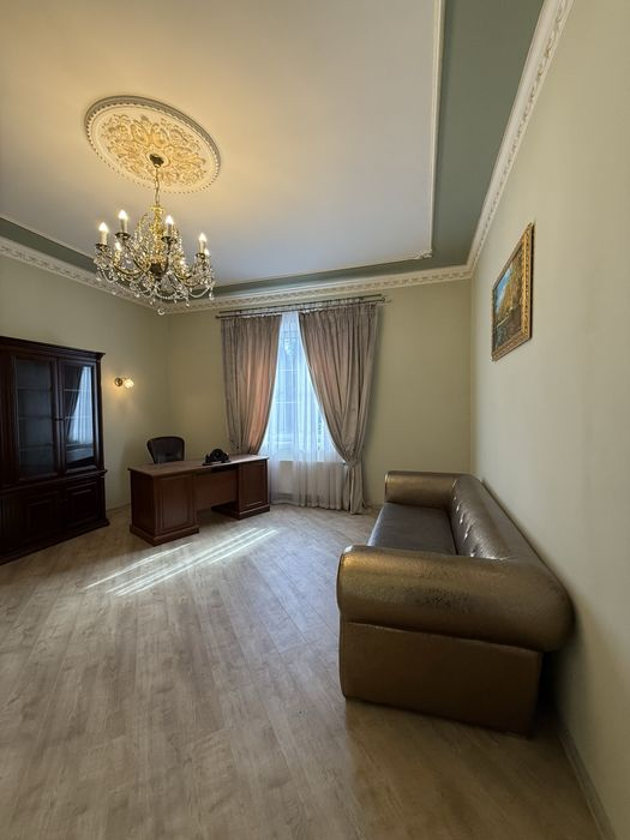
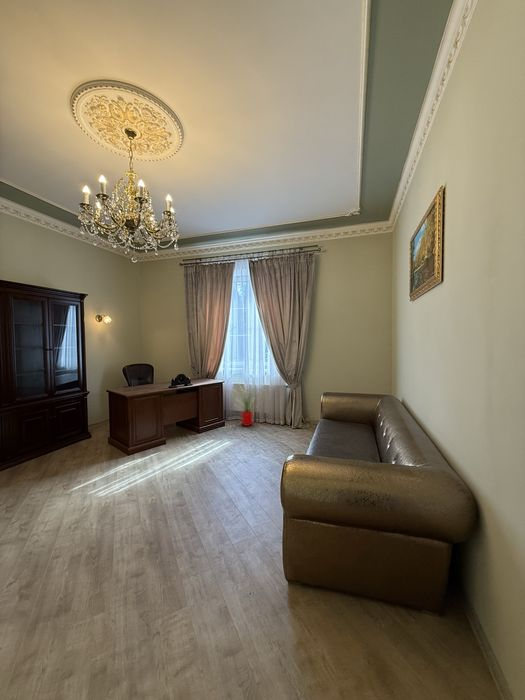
+ house plant (247, 403)
